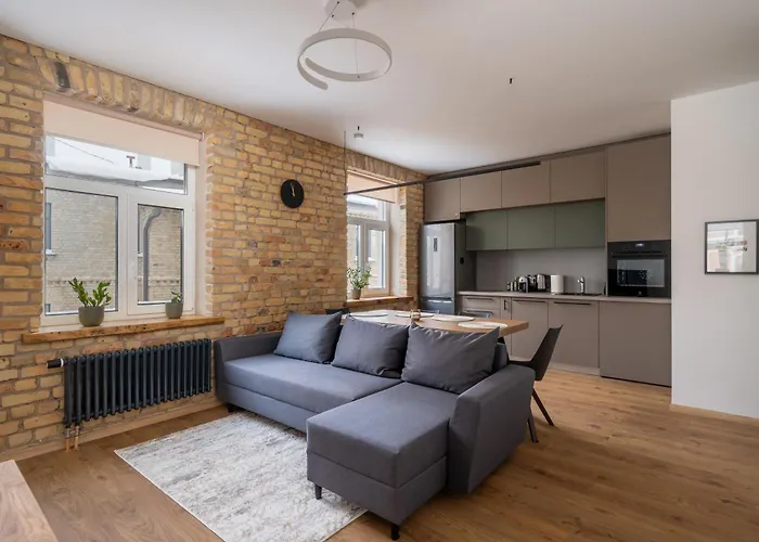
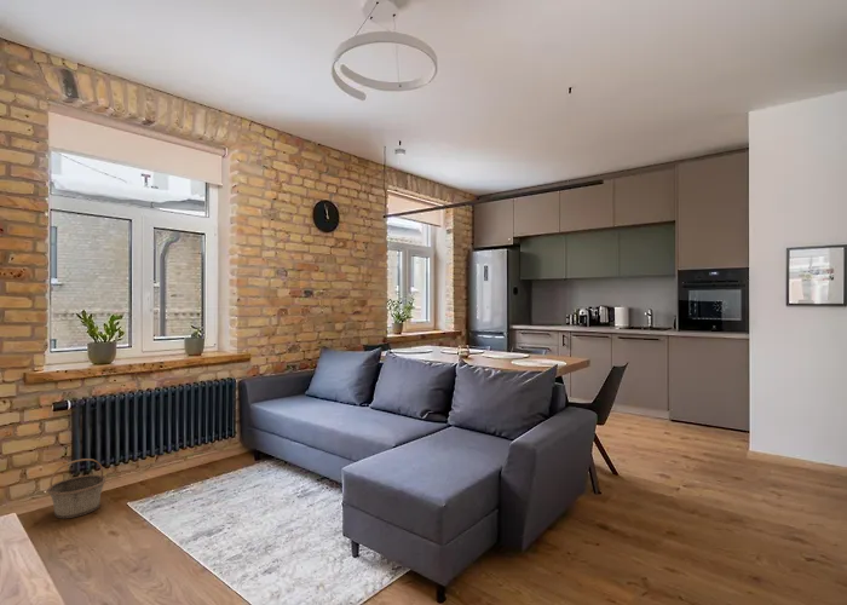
+ basket (77, 485)
